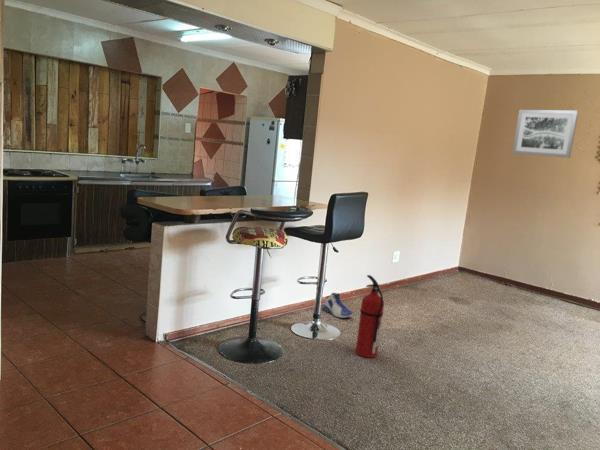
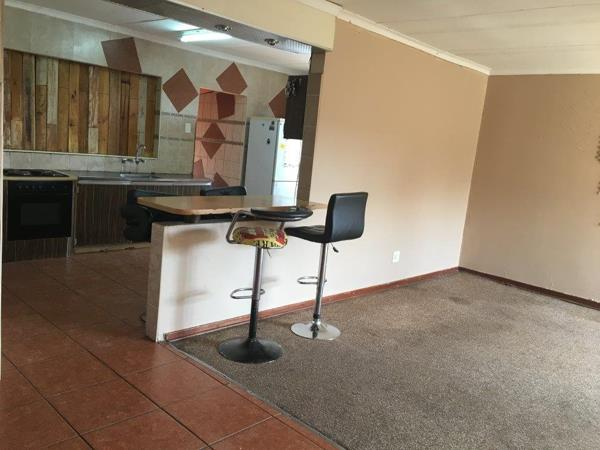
- fire extinguisher (371, 316)
- wall art (543, 133)
- sneaker (336, 304)
